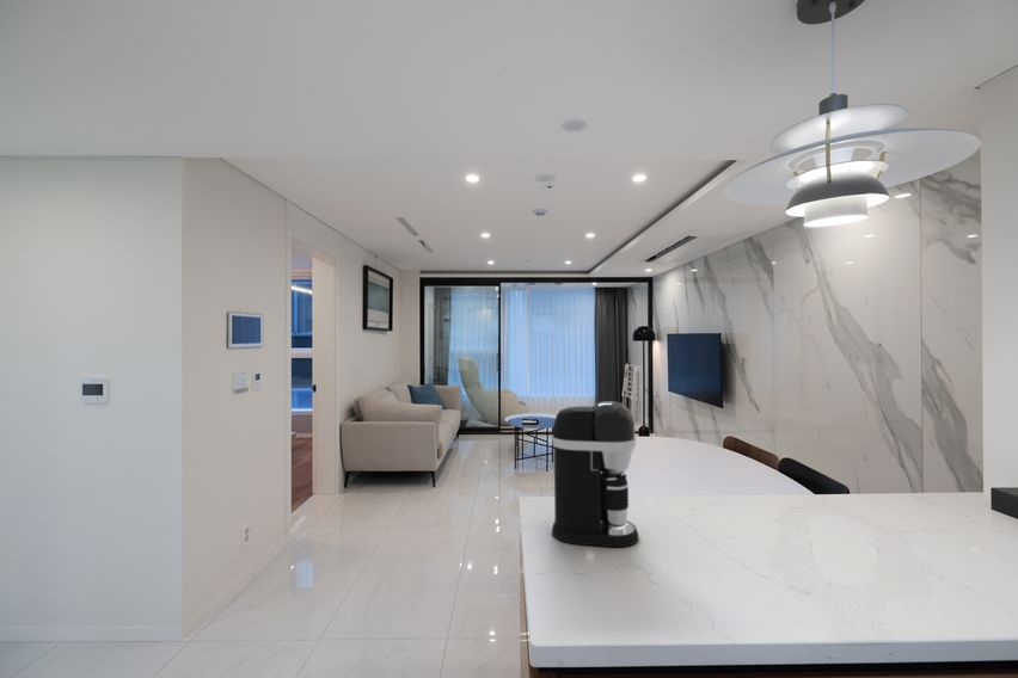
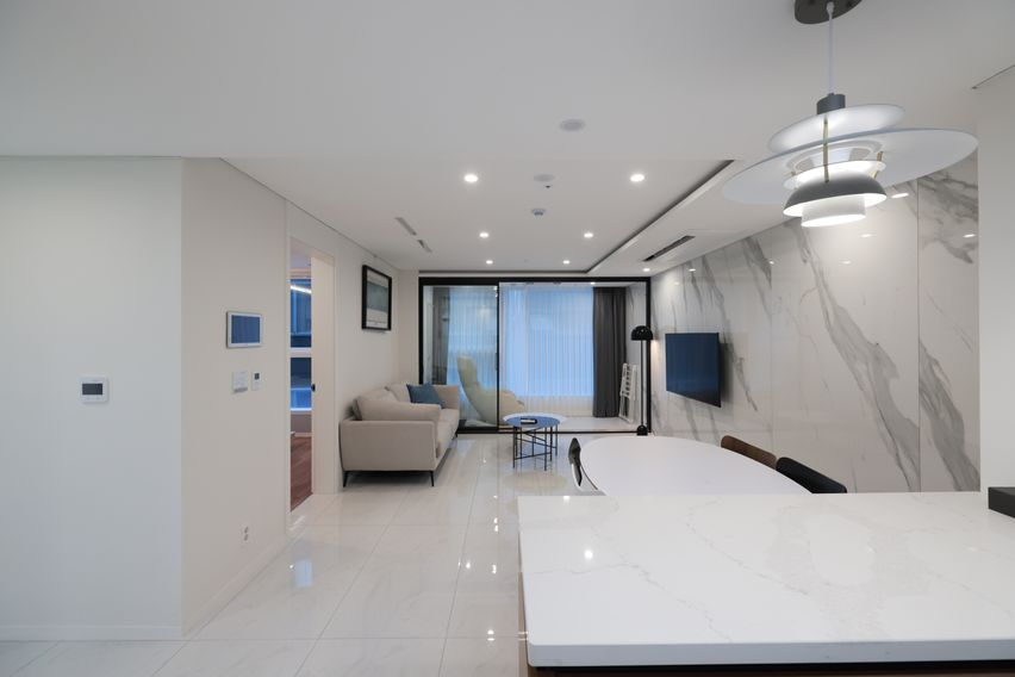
- coffee maker (593, 467)
